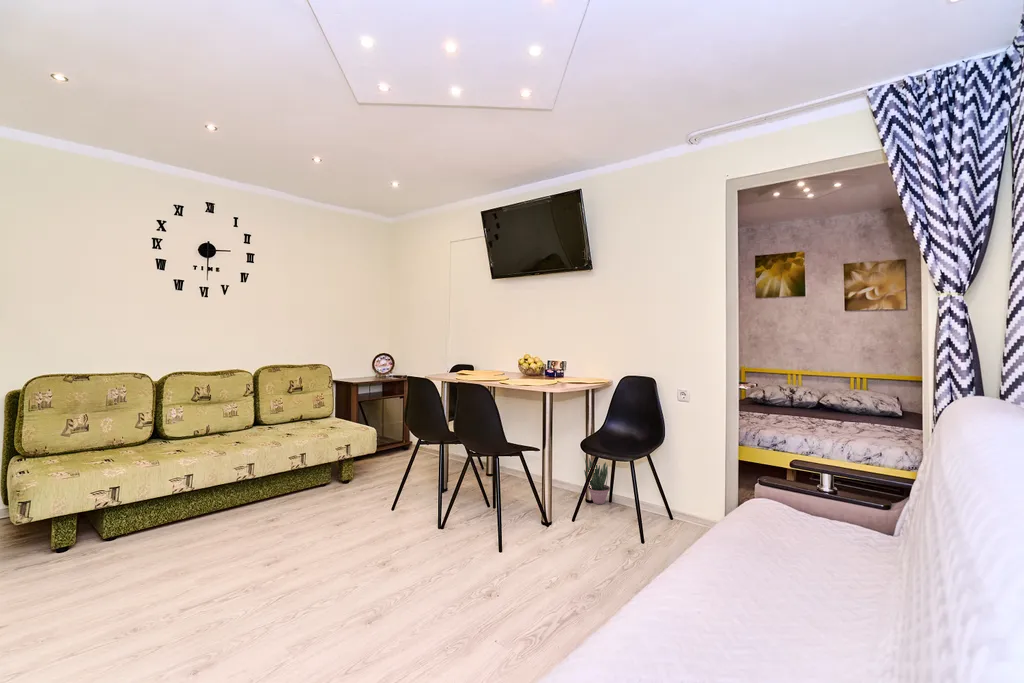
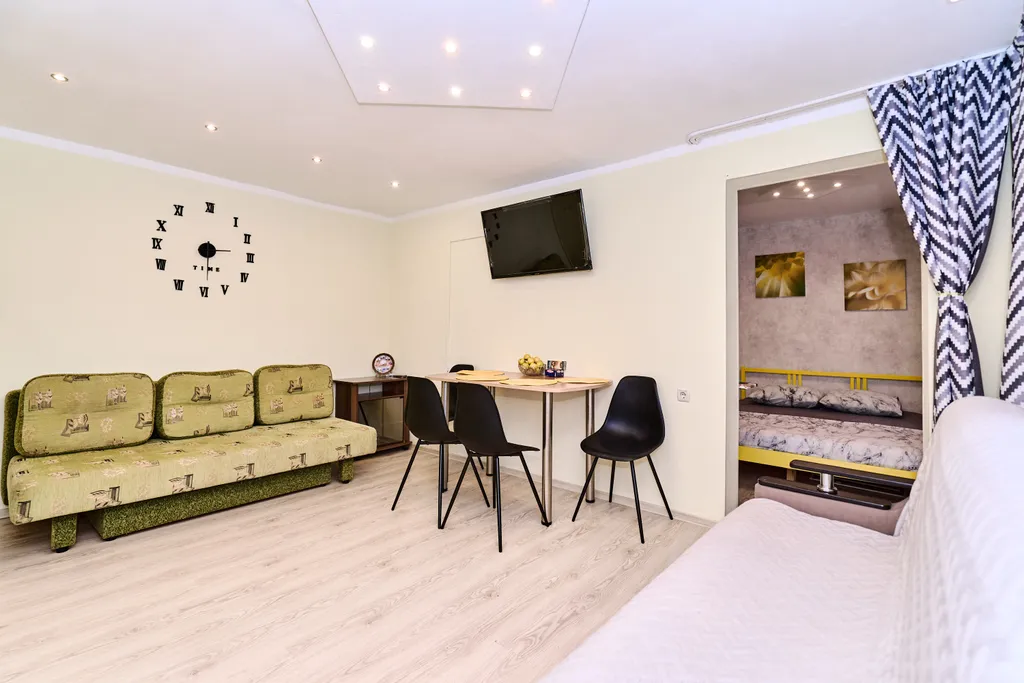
- potted plant (596, 480)
